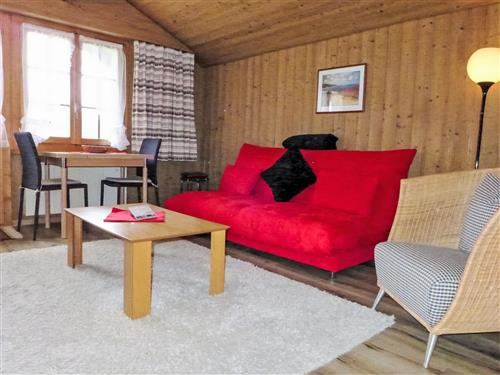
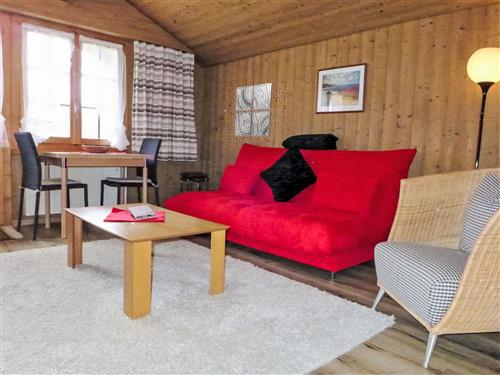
+ wall art (252, 110)
